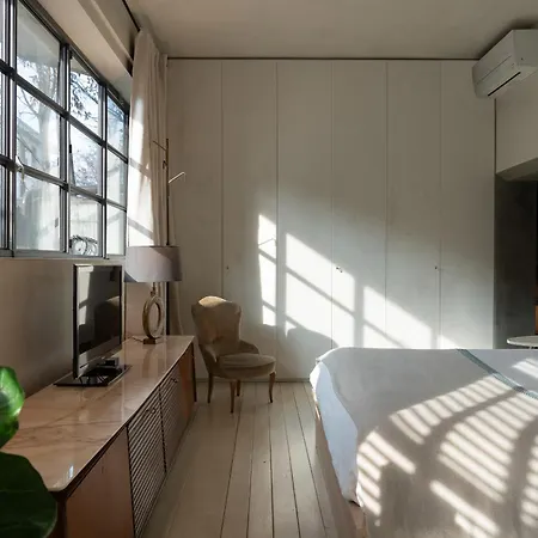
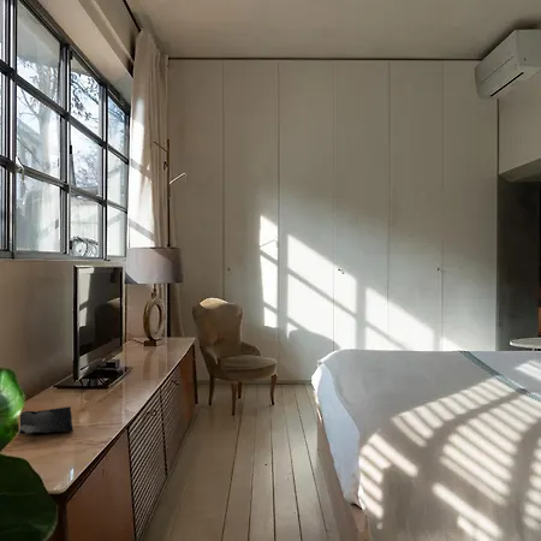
+ speaker (43, 420)
